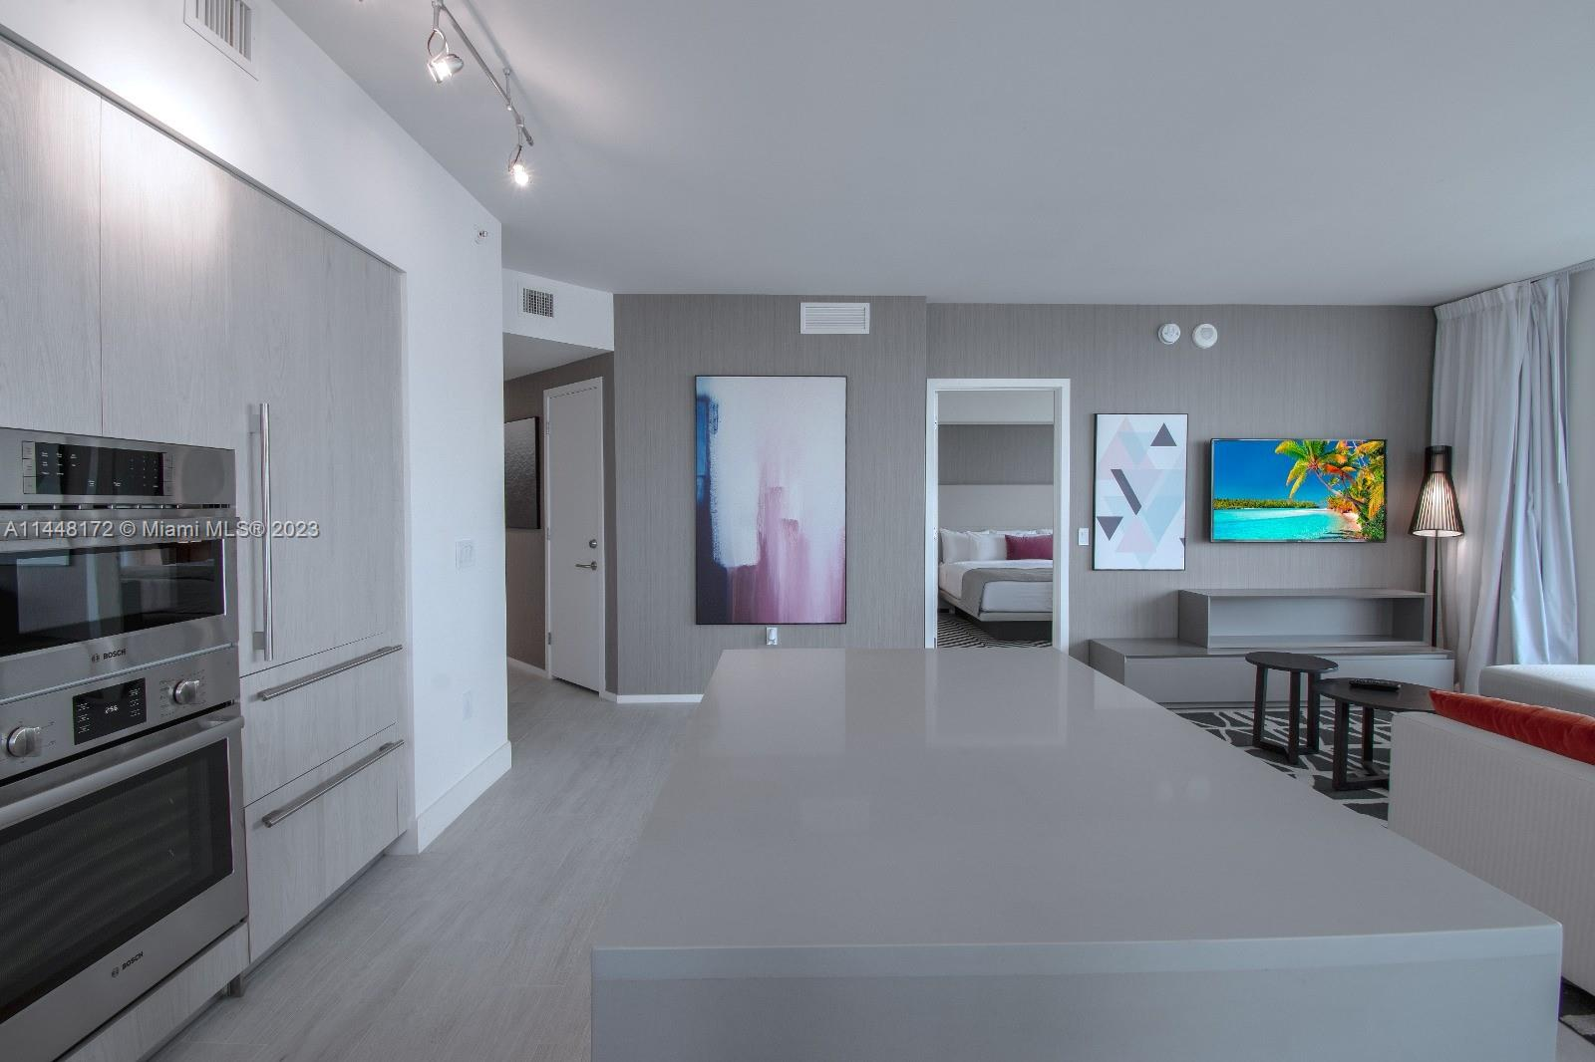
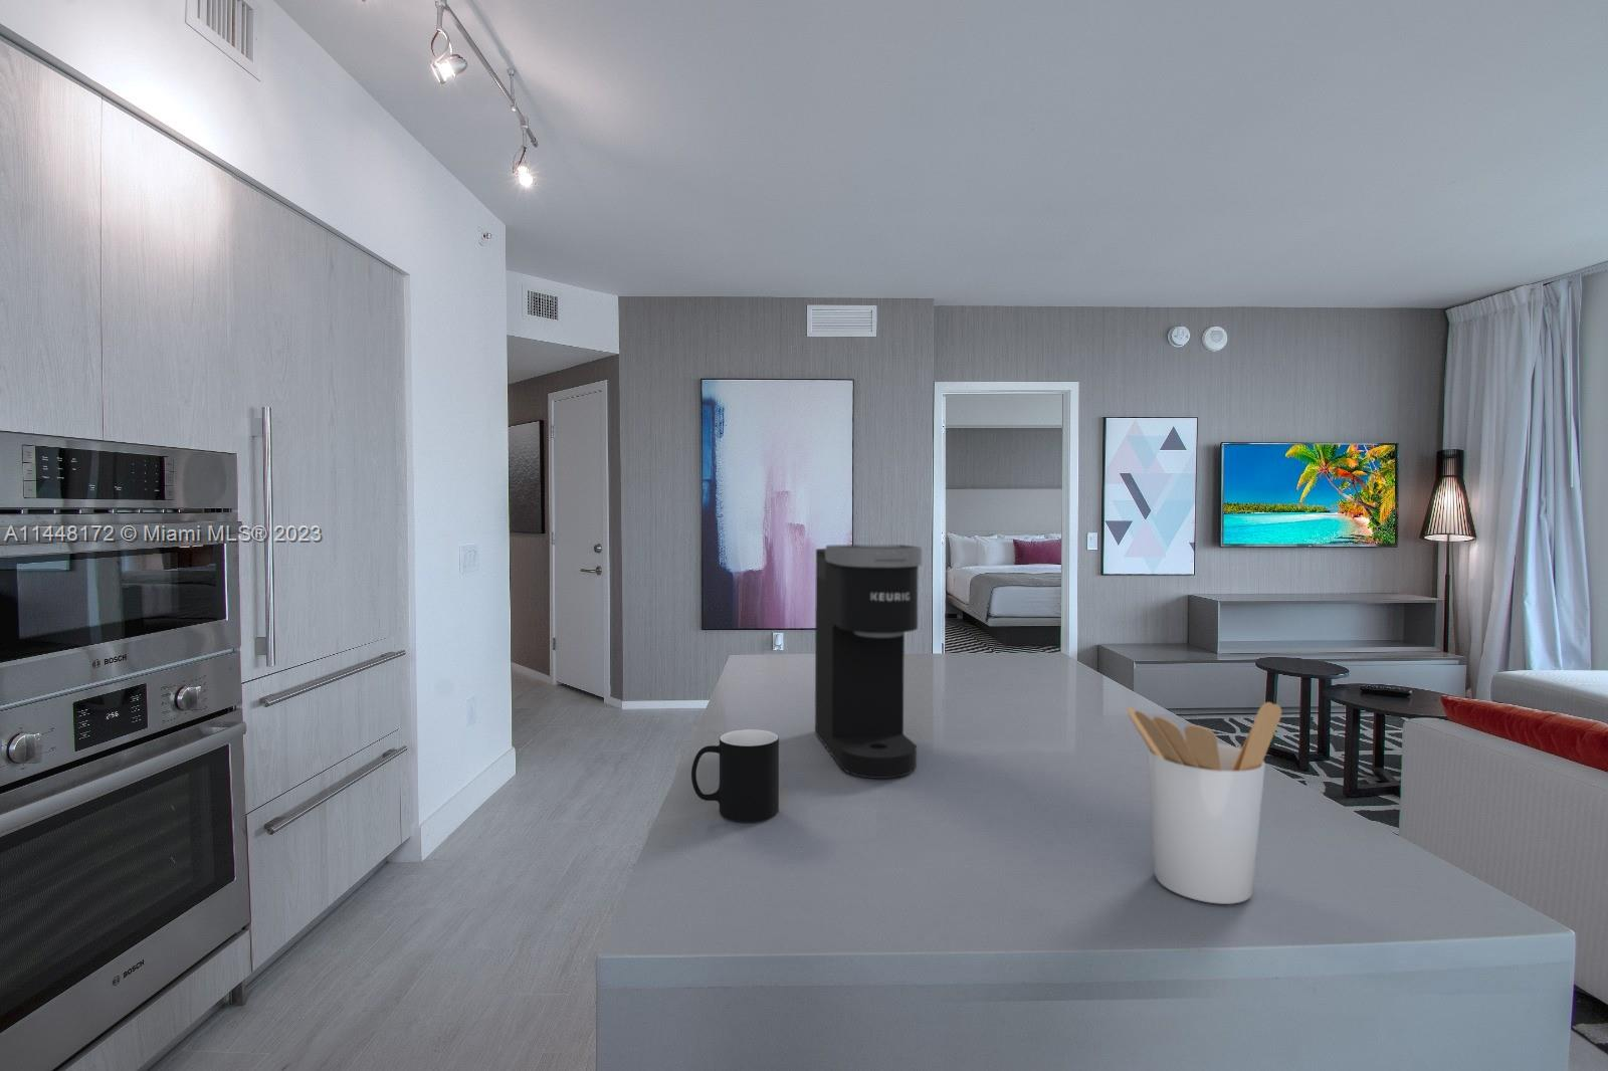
+ coffee maker (863, 647)
+ utensil holder (1196, 794)
+ cup (734, 775)
